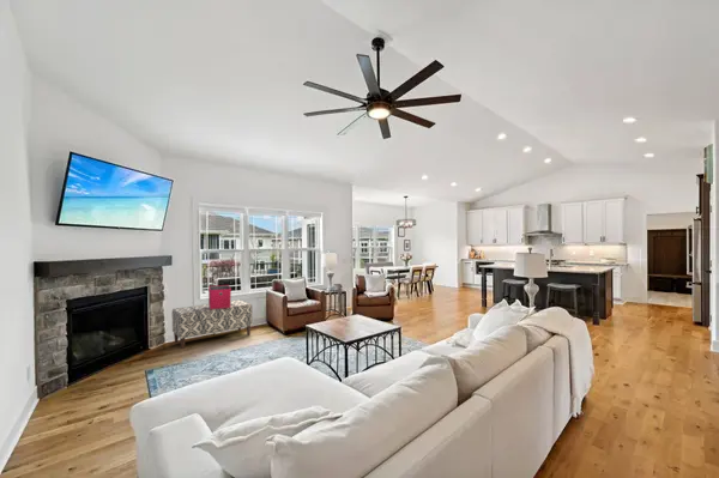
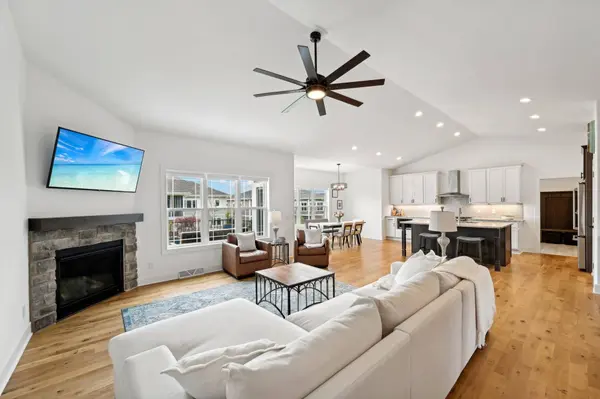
- storage bin (219, 297)
- bench (213, 322)
